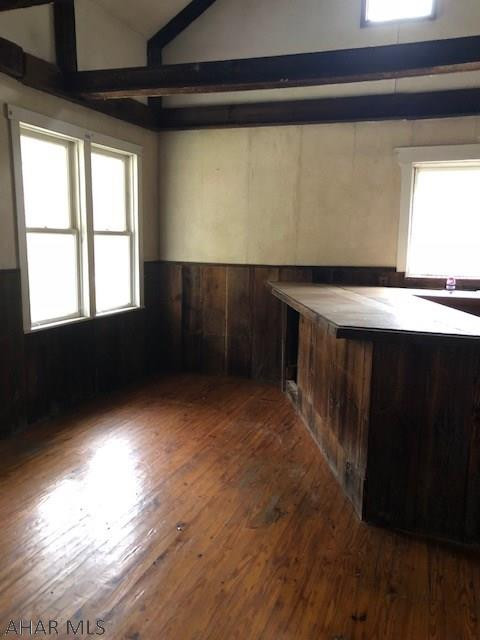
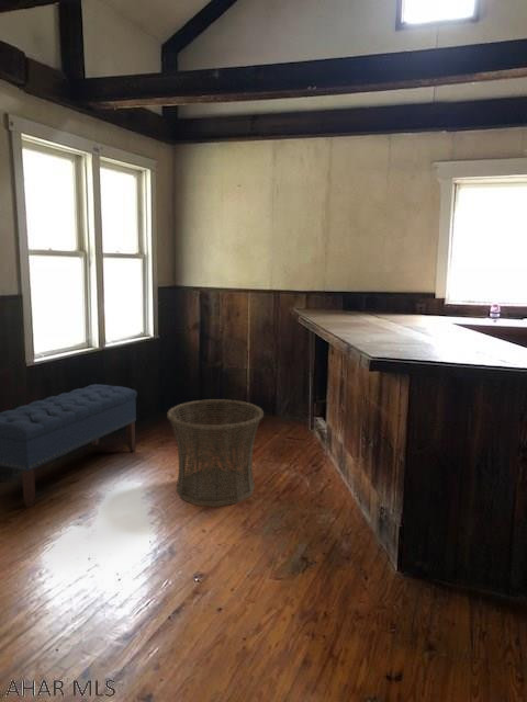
+ bench (66, 435)
+ basket (215, 450)
